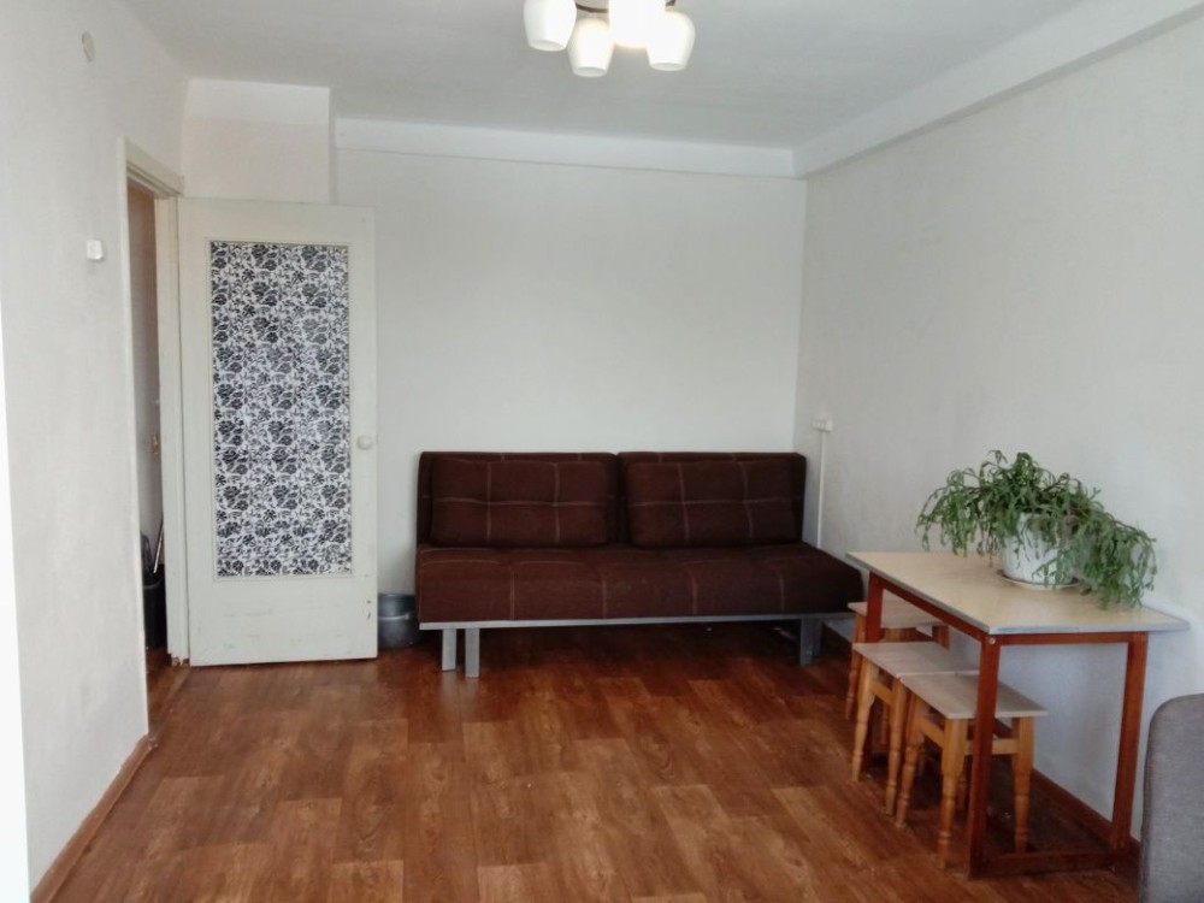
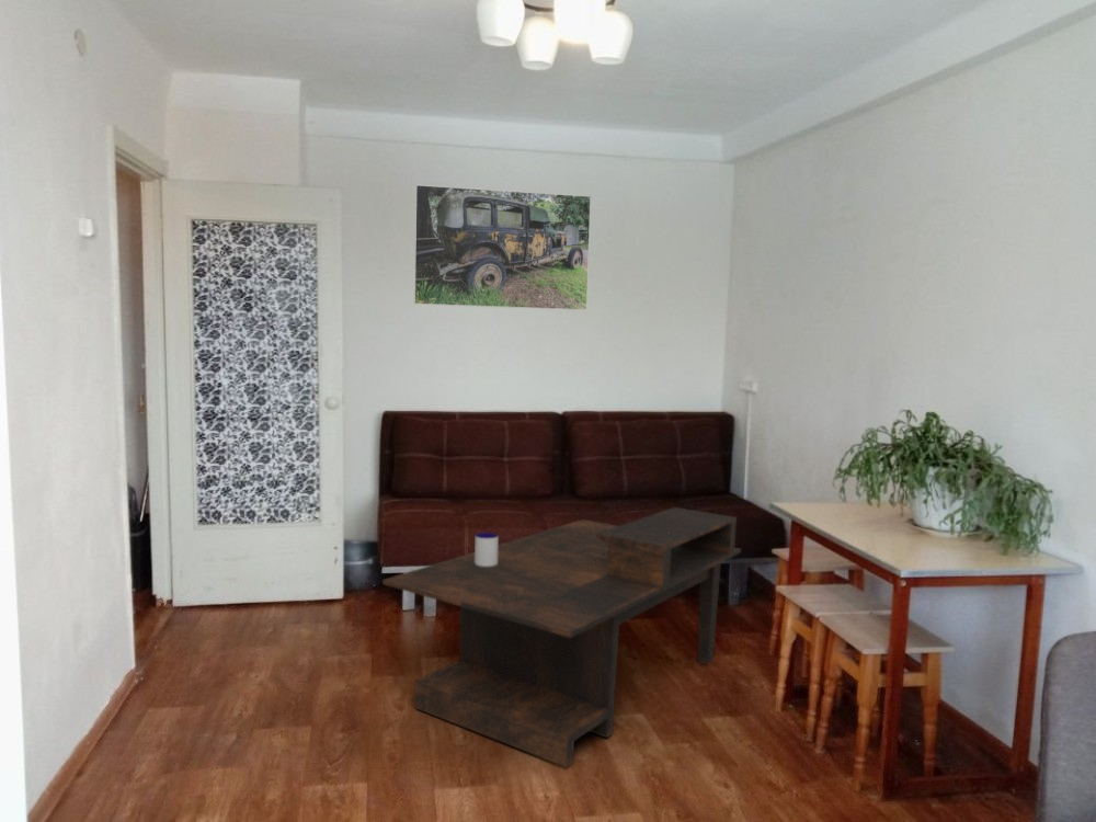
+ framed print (503, 249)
+ coffee table (576, 605)
+ mug (489, 547)
